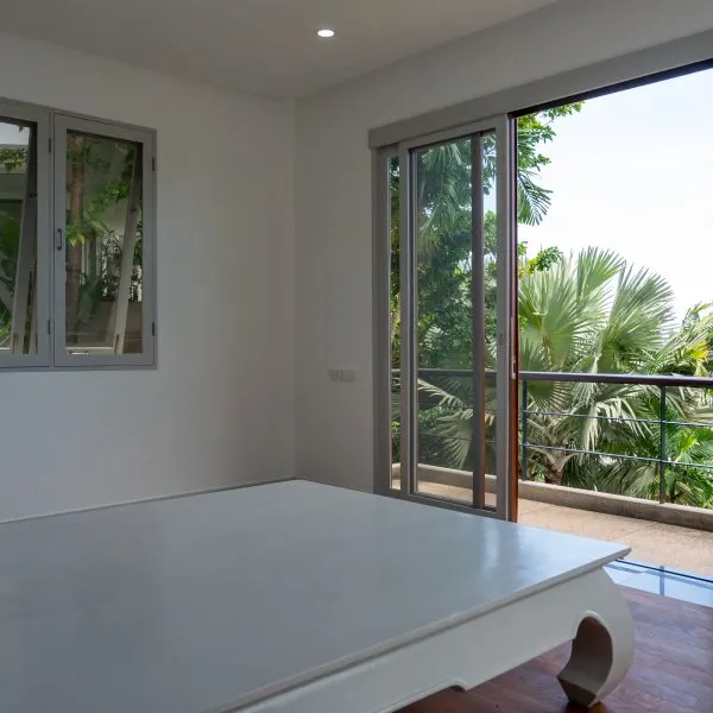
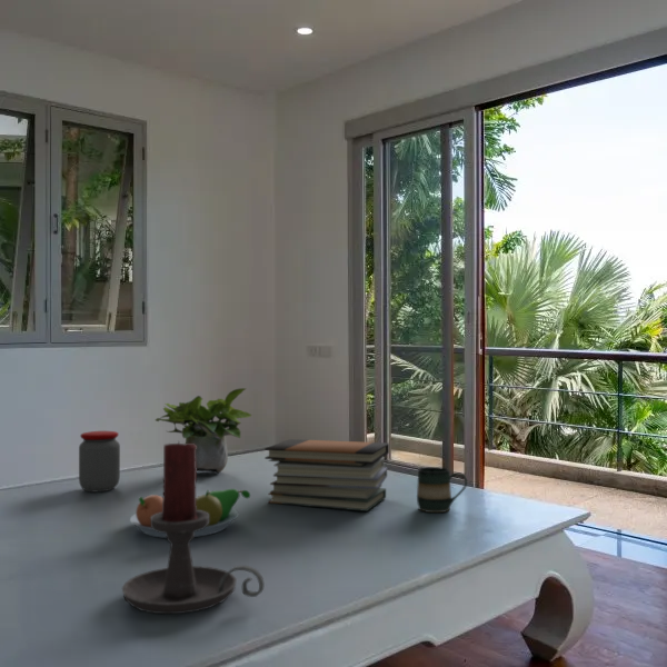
+ mug (441, 489)
+ jar (99, 460)
+ candle holder (195, 519)
+ potted plant (205, 431)
+ book stack (329, 472)
+ fruit bowl (196, 505)
